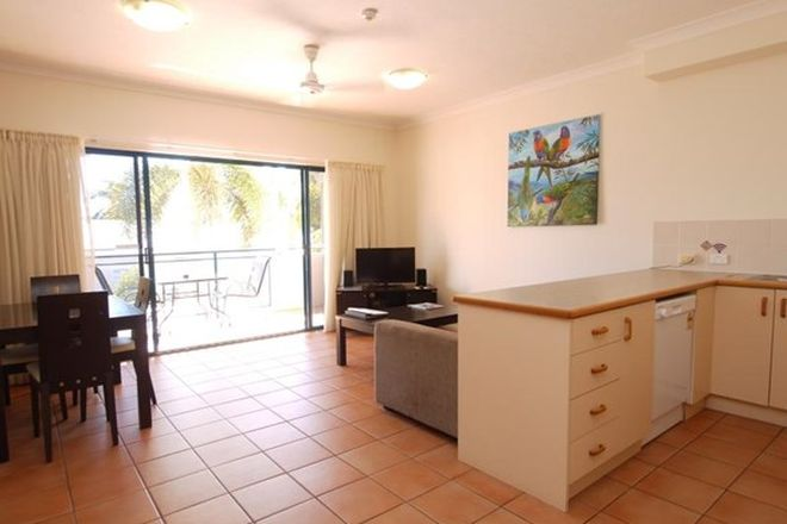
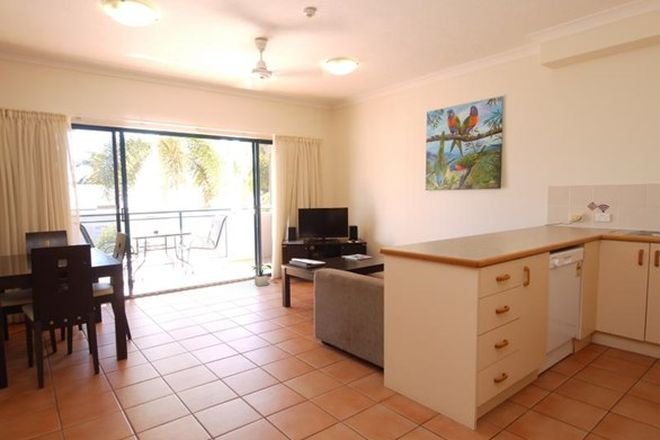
+ potted plant (261, 274)
